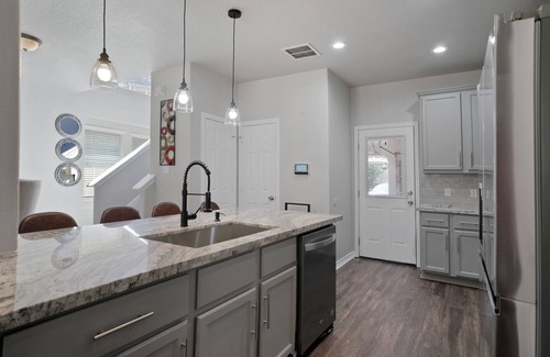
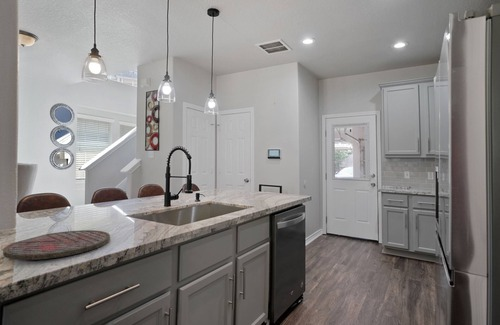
+ cutting board (61, 242)
